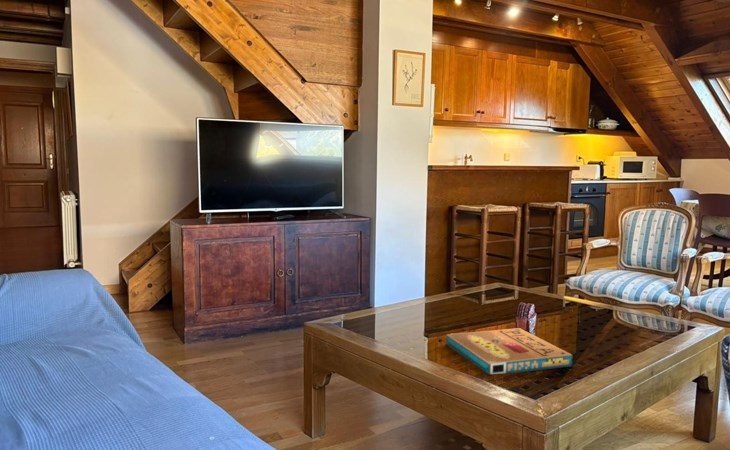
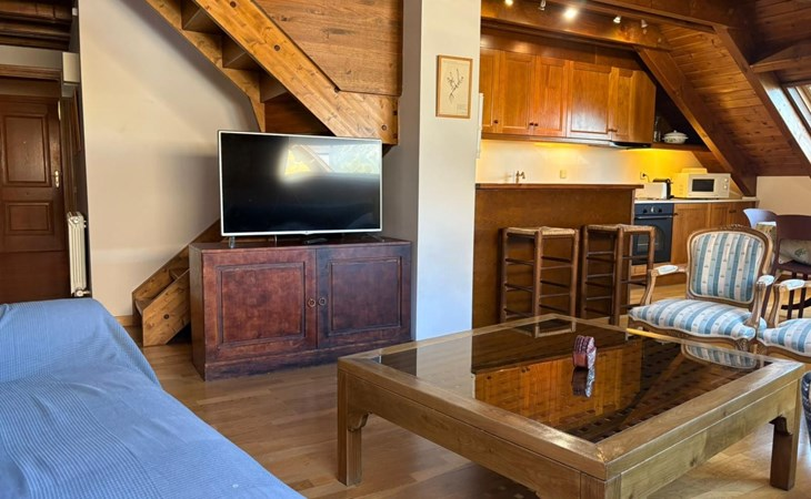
- pizza box (505, 349)
